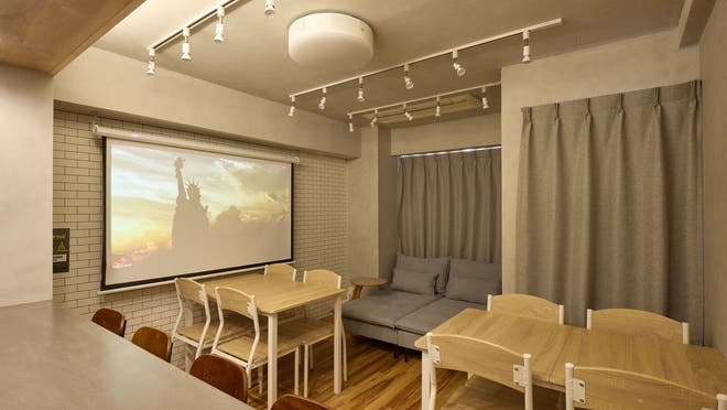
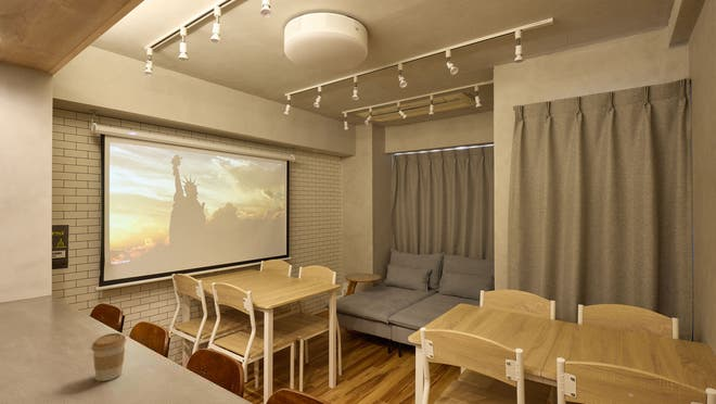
+ coffee cup (108, 356)
